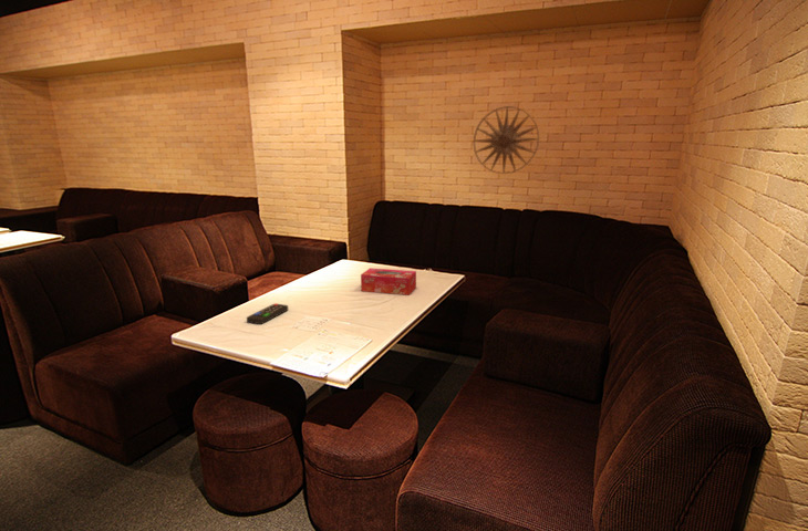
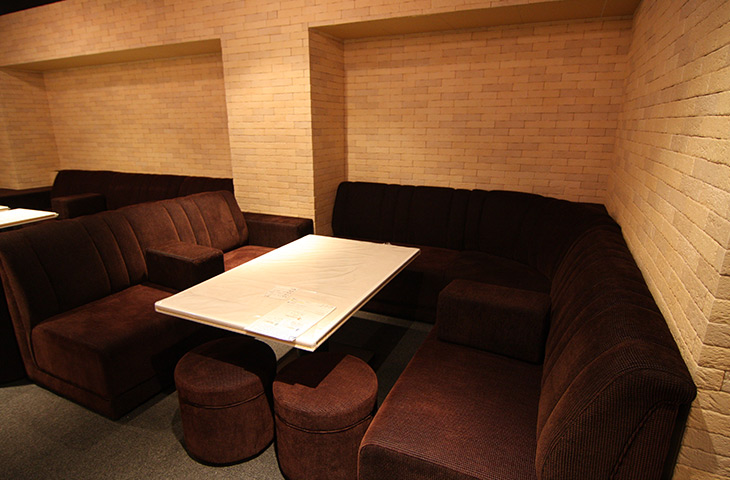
- wall art (505, 140)
- tissue box (389, 281)
- remote control (268, 313)
